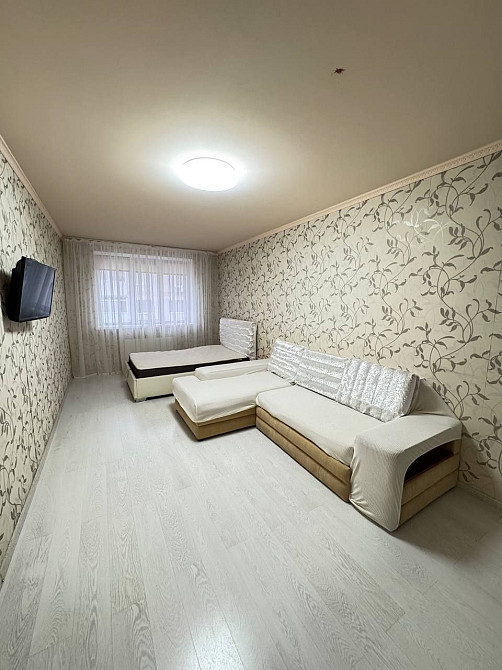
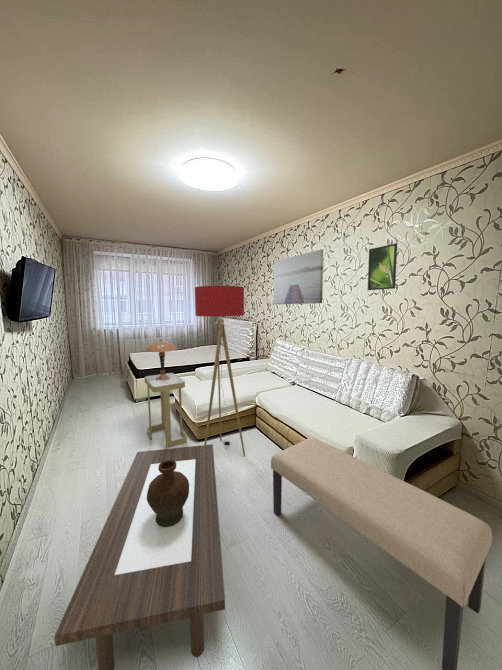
+ wall art (295, 280)
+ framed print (381, 268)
+ bench (358, 515)
+ floor lamp (221, 372)
+ table lamp (162, 358)
+ decorative vase (168, 489)
+ side table (165, 408)
+ coffee table (167, 527)
